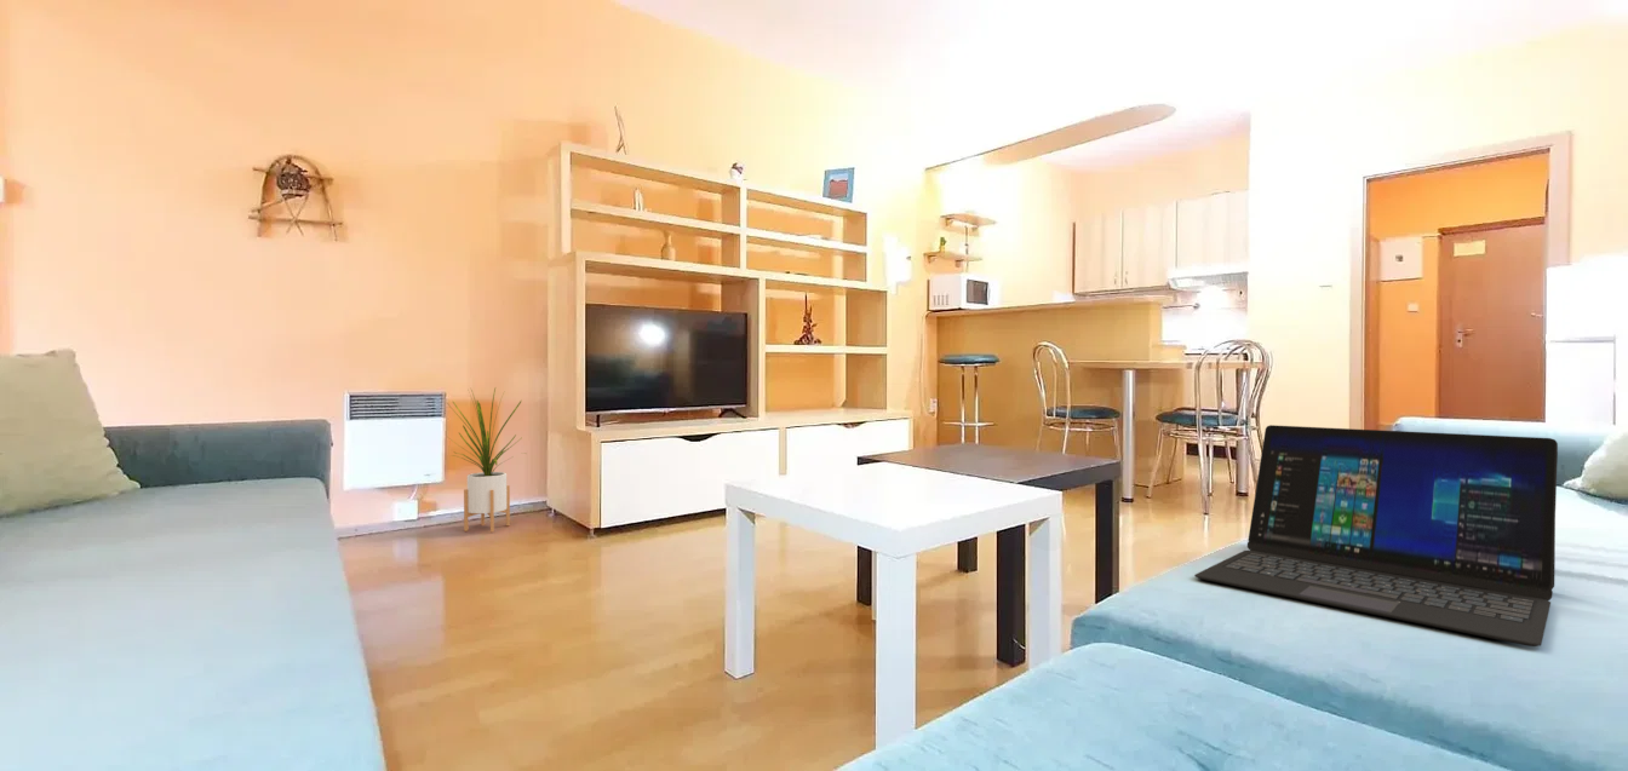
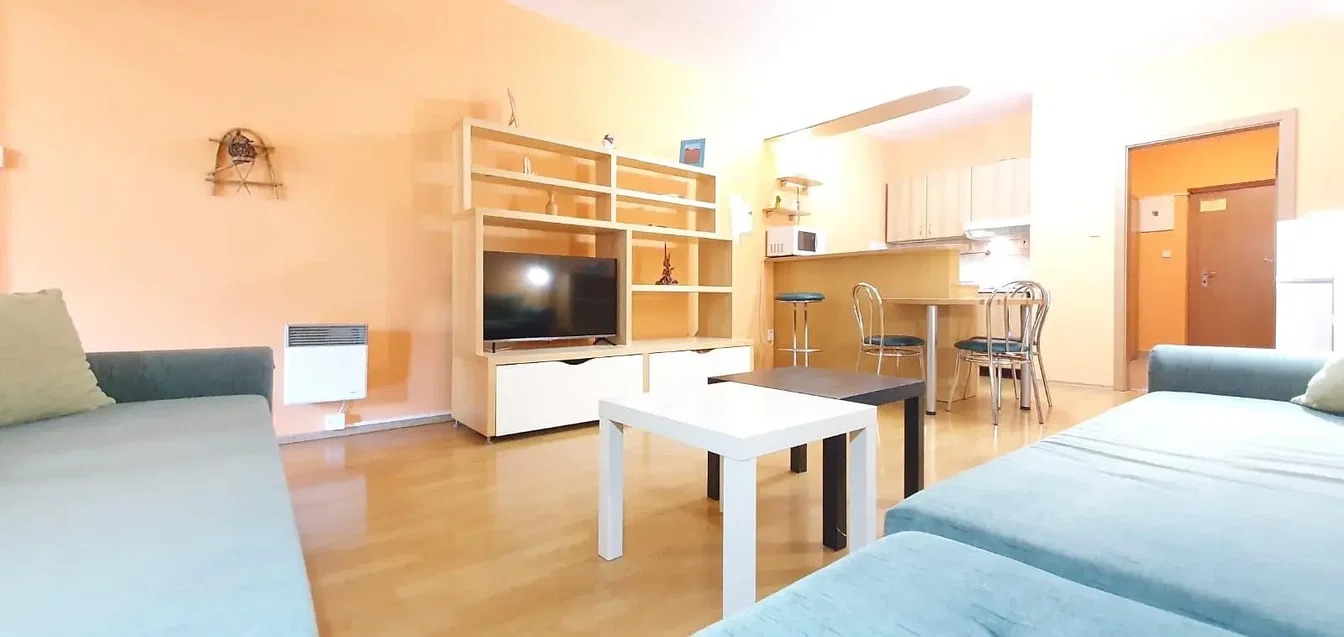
- house plant (487, 456)
- laptop (1371, 510)
